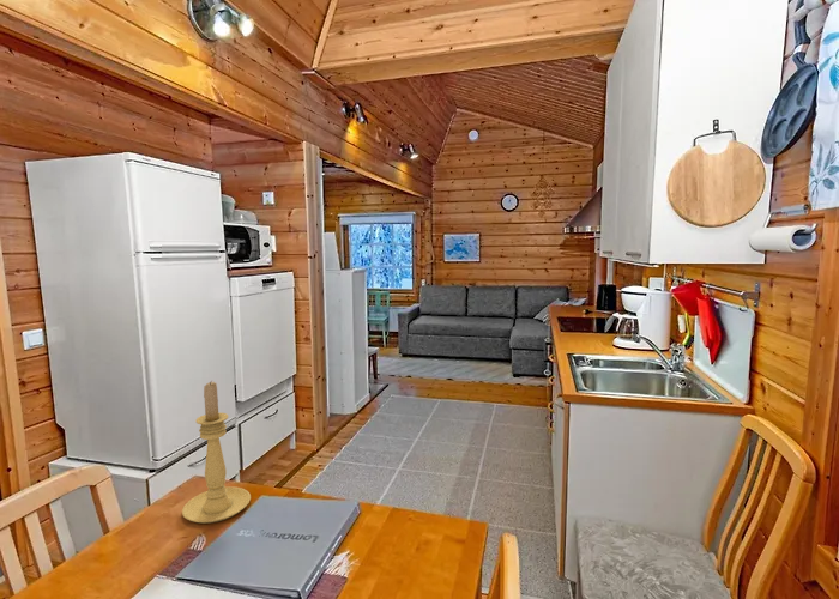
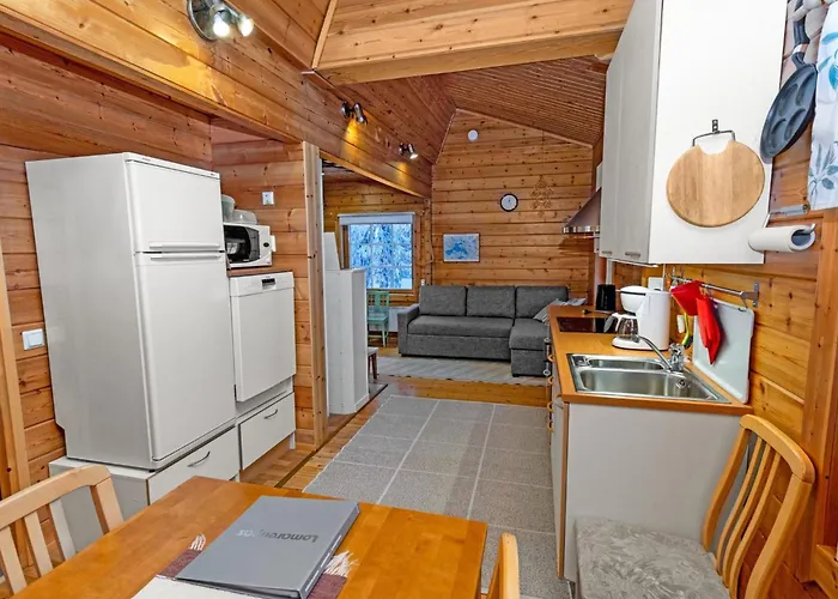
- candle holder (213, 444)
